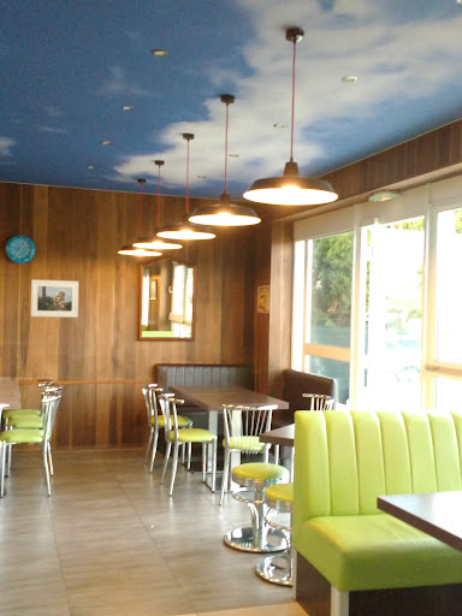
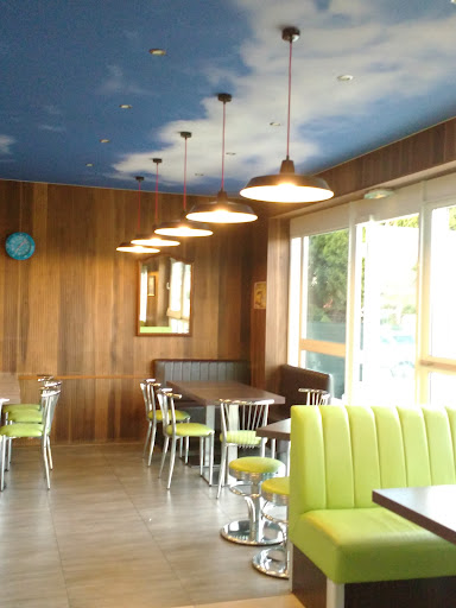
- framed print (54, 298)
